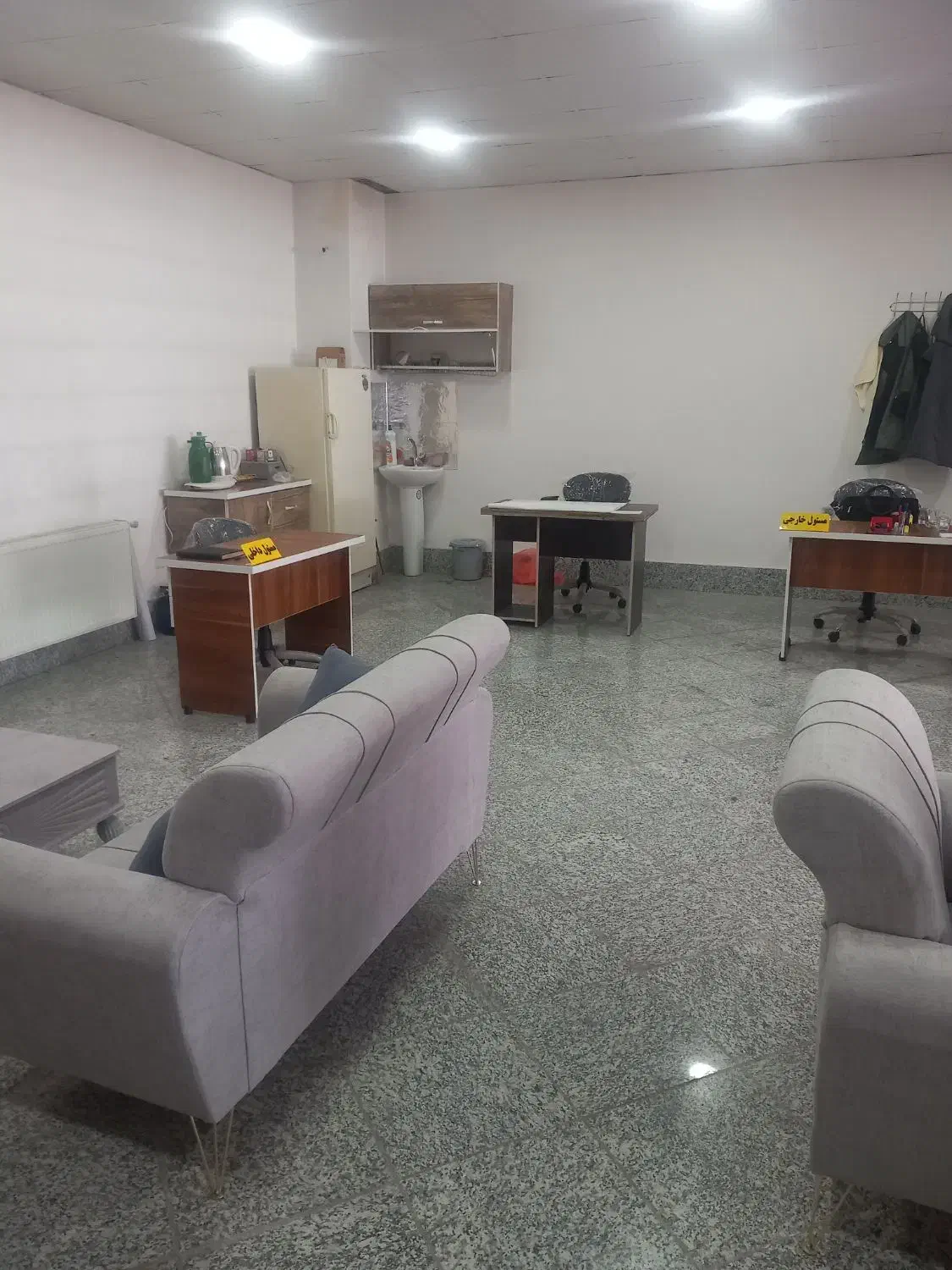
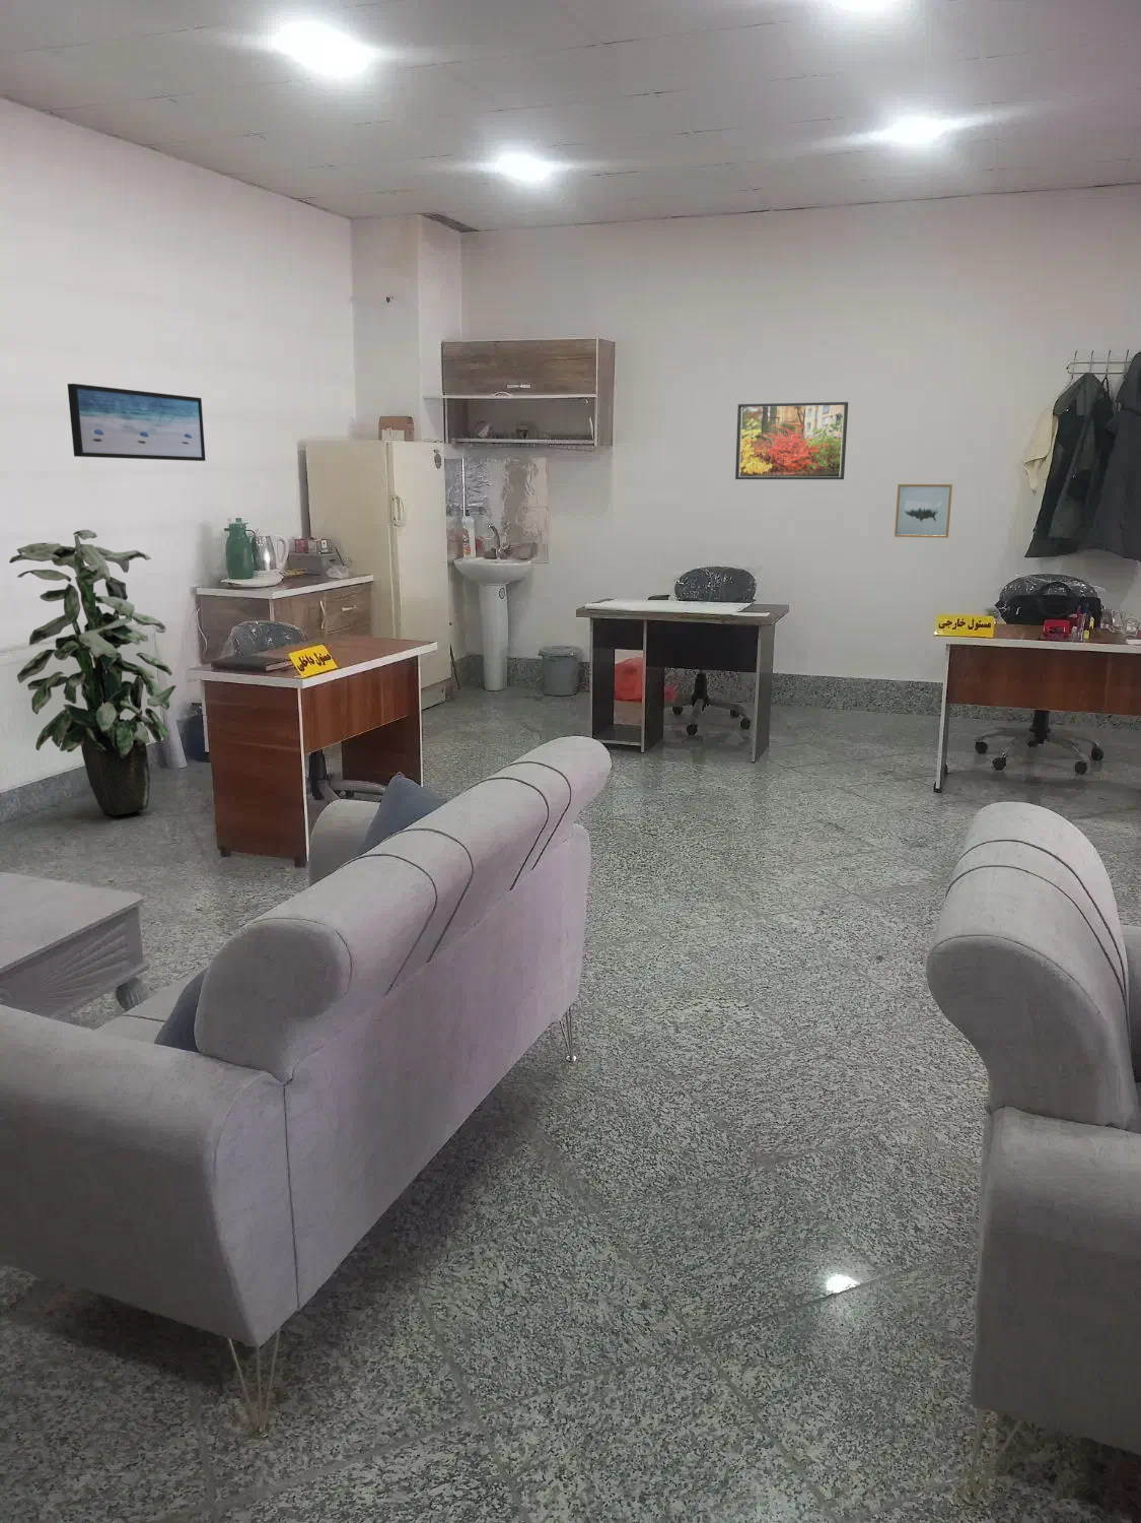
+ indoor plant (96, 674)
+ wall art (141, 425)
+ wall art (923, 511)
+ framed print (790, 440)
